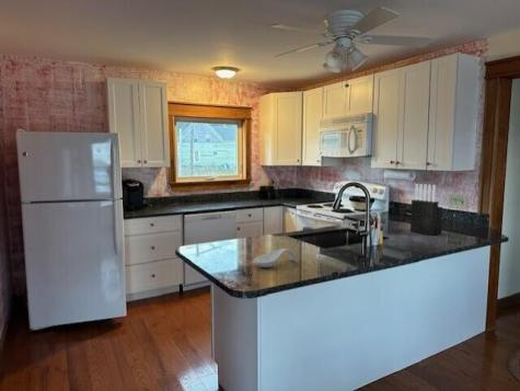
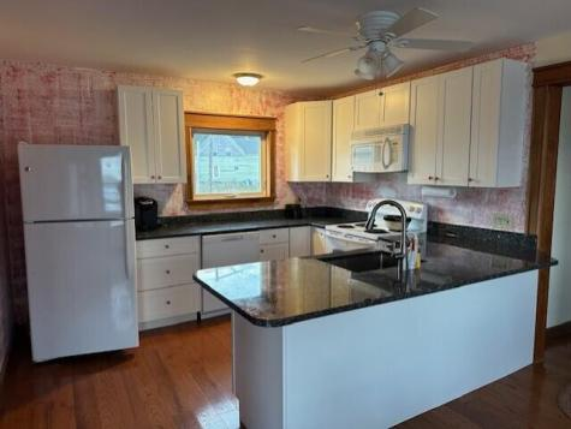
- knife block (427, 208)
- spoon rest (275, 256)
